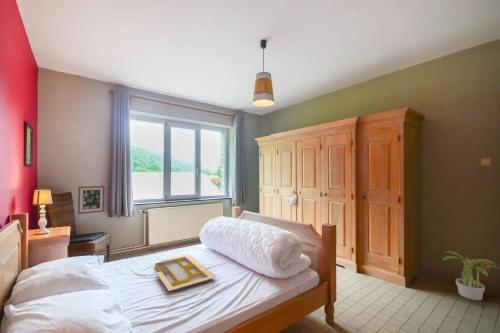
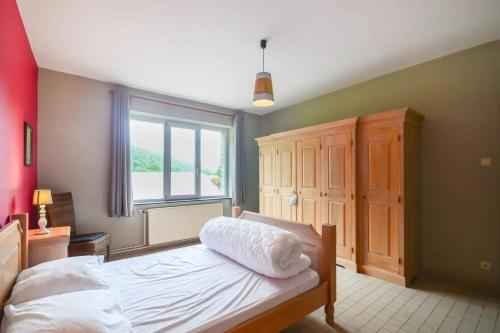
- wall art (91, 199)
- potted plant (470, 276)
- serving tray (180, 270)
